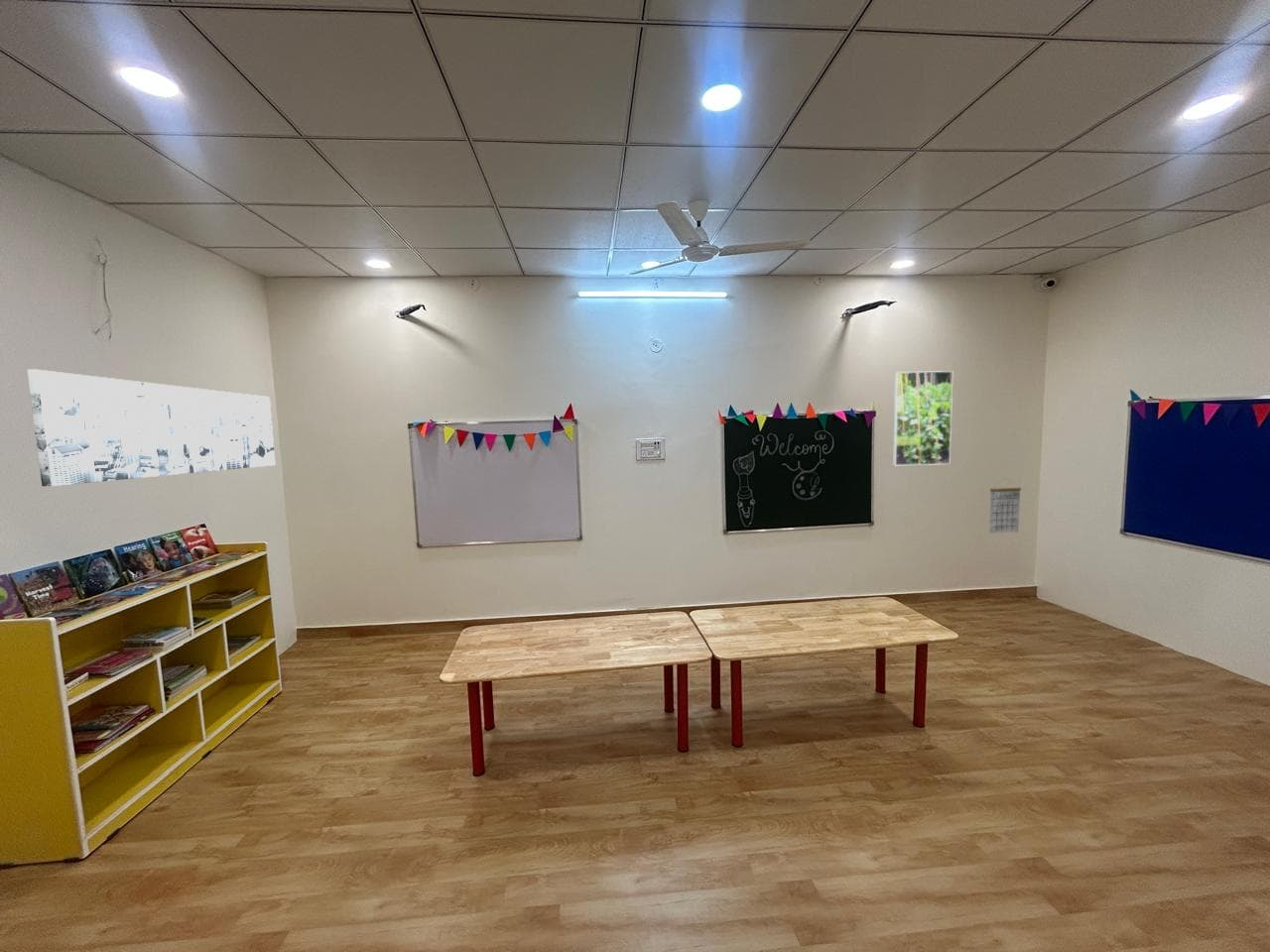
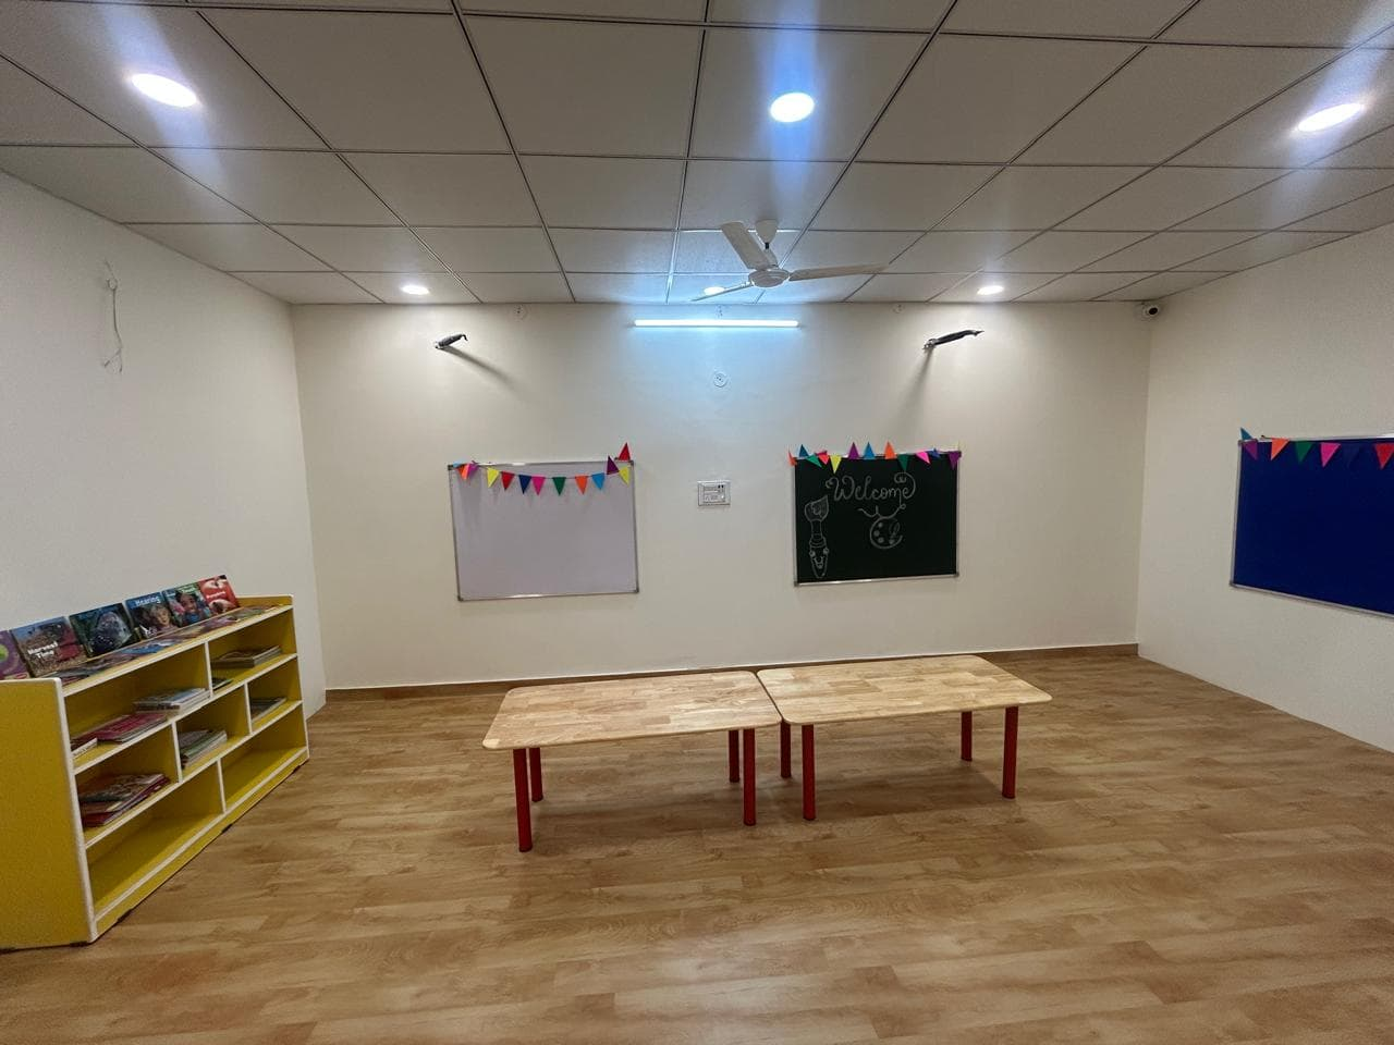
- wall art (185, 429)
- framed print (923, 418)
- calendar (1004, 505)
